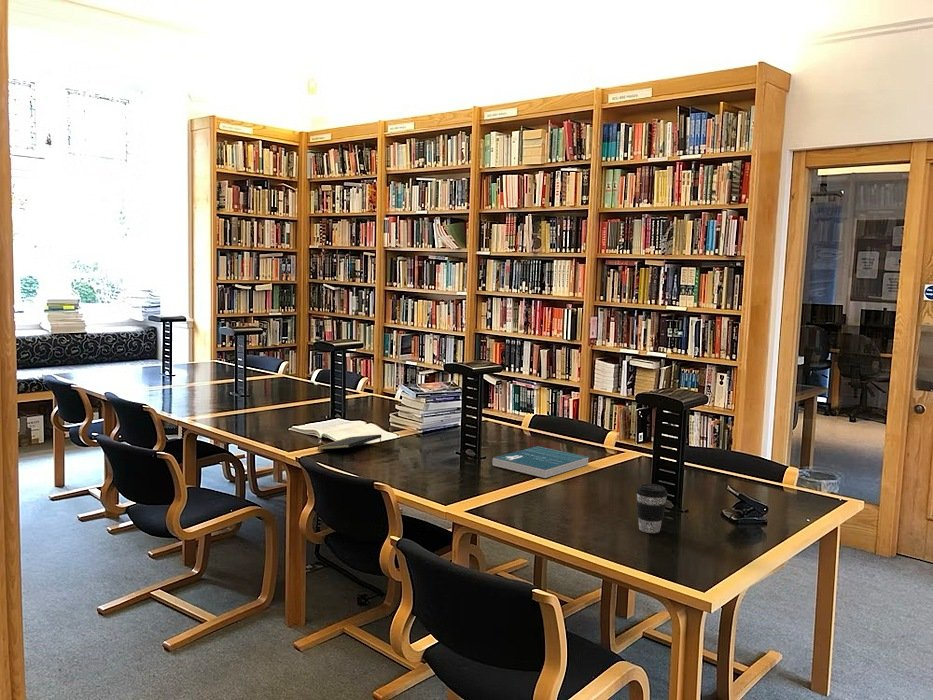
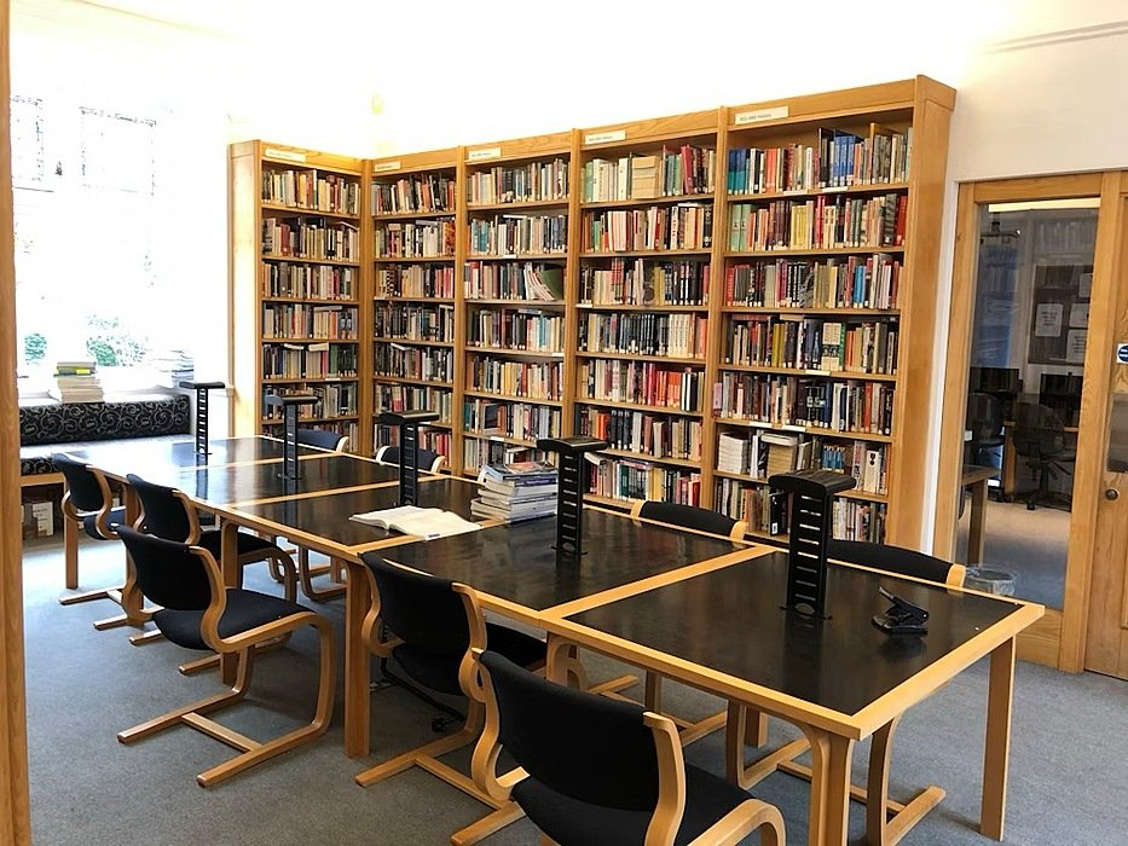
- notepad (349, 442)
- book (540, 461)
- coffee cup (650, 508)
